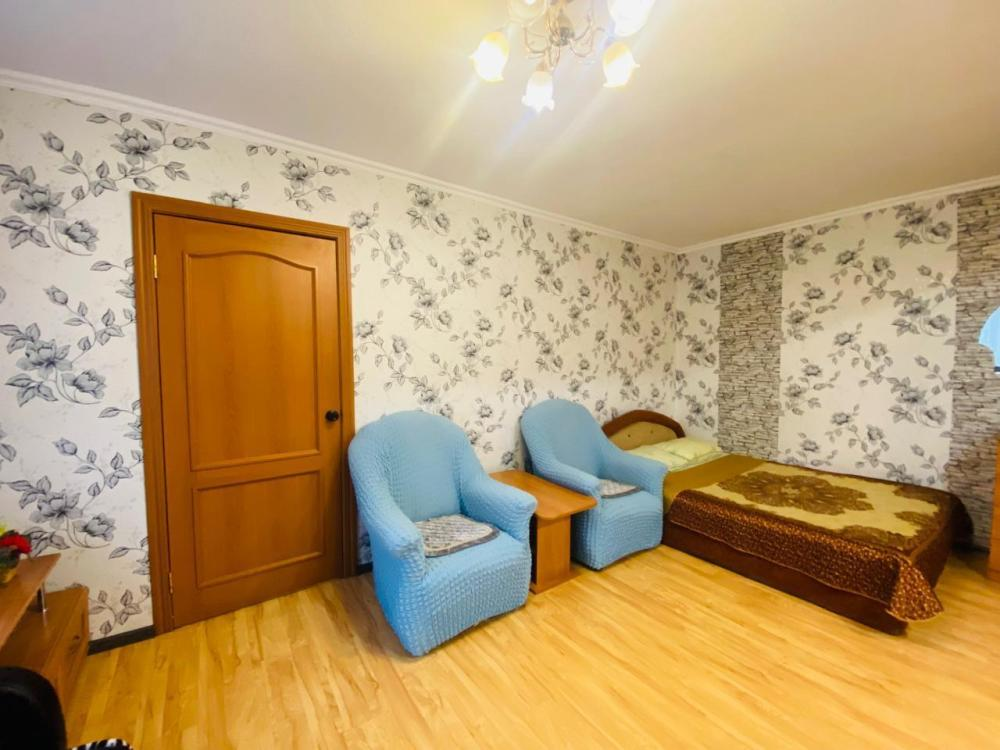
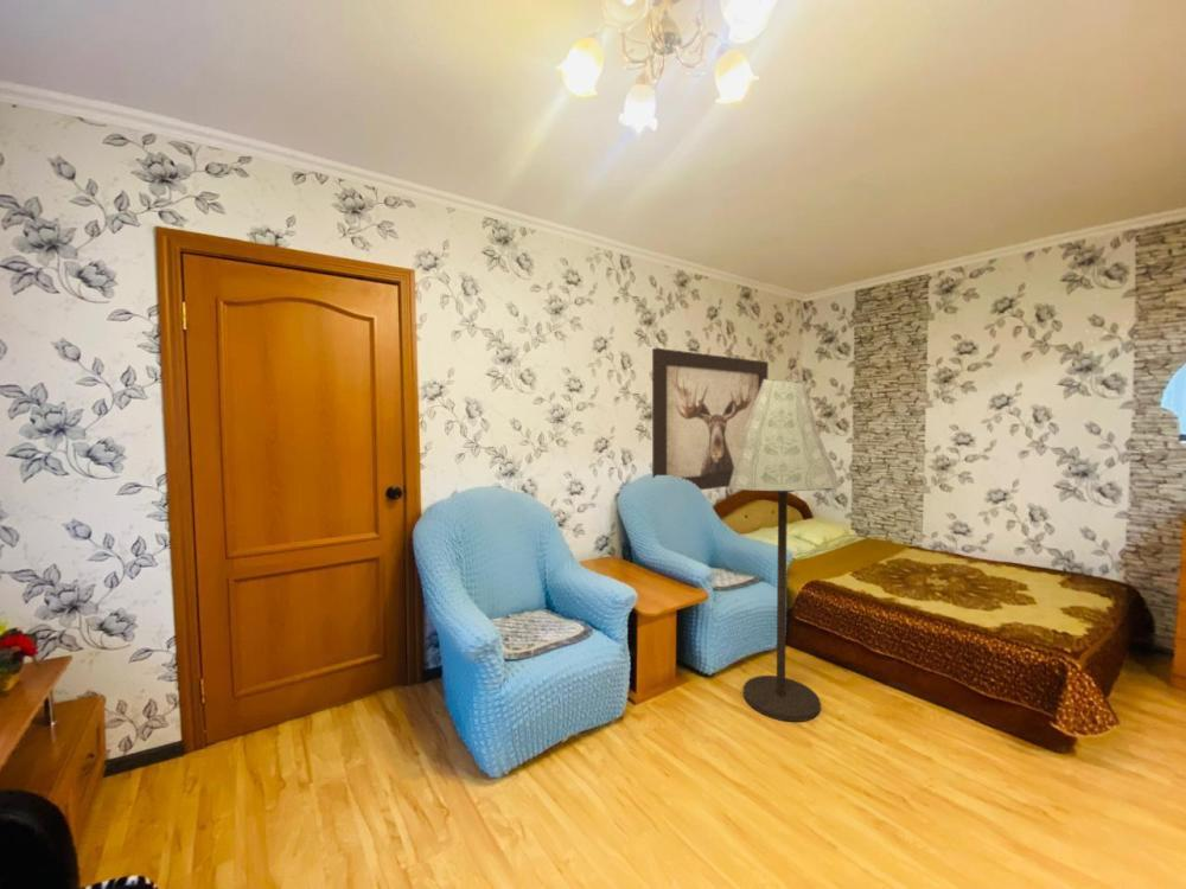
+ floor lamp (782, 541)
+ wall art (715, 422)
